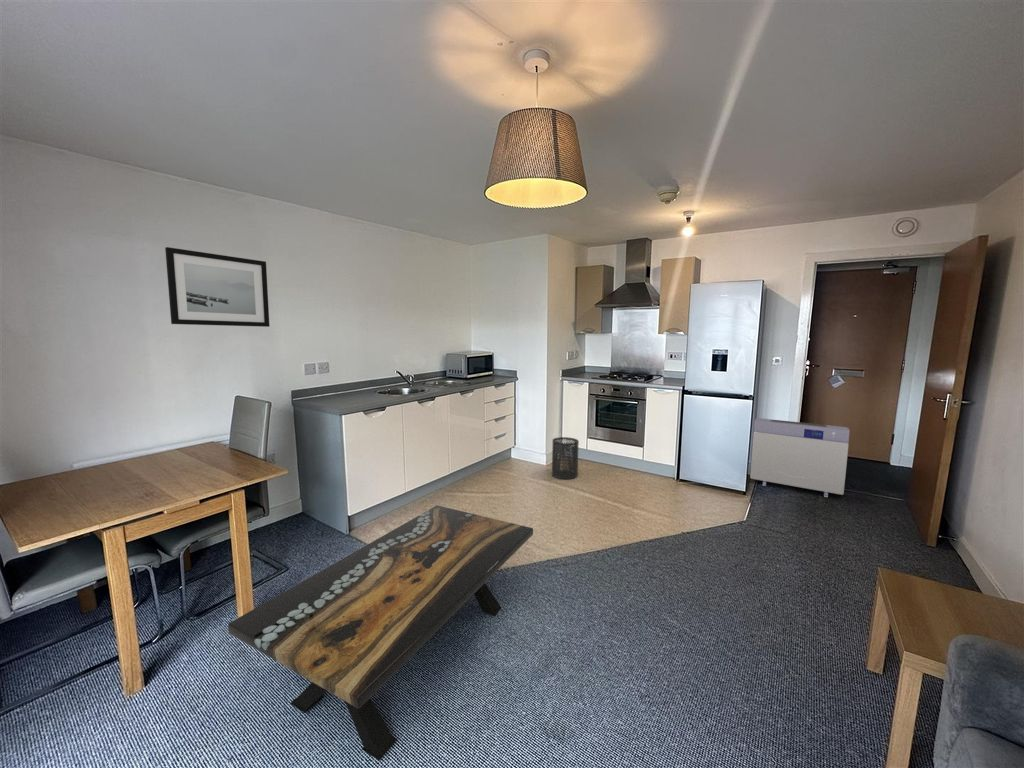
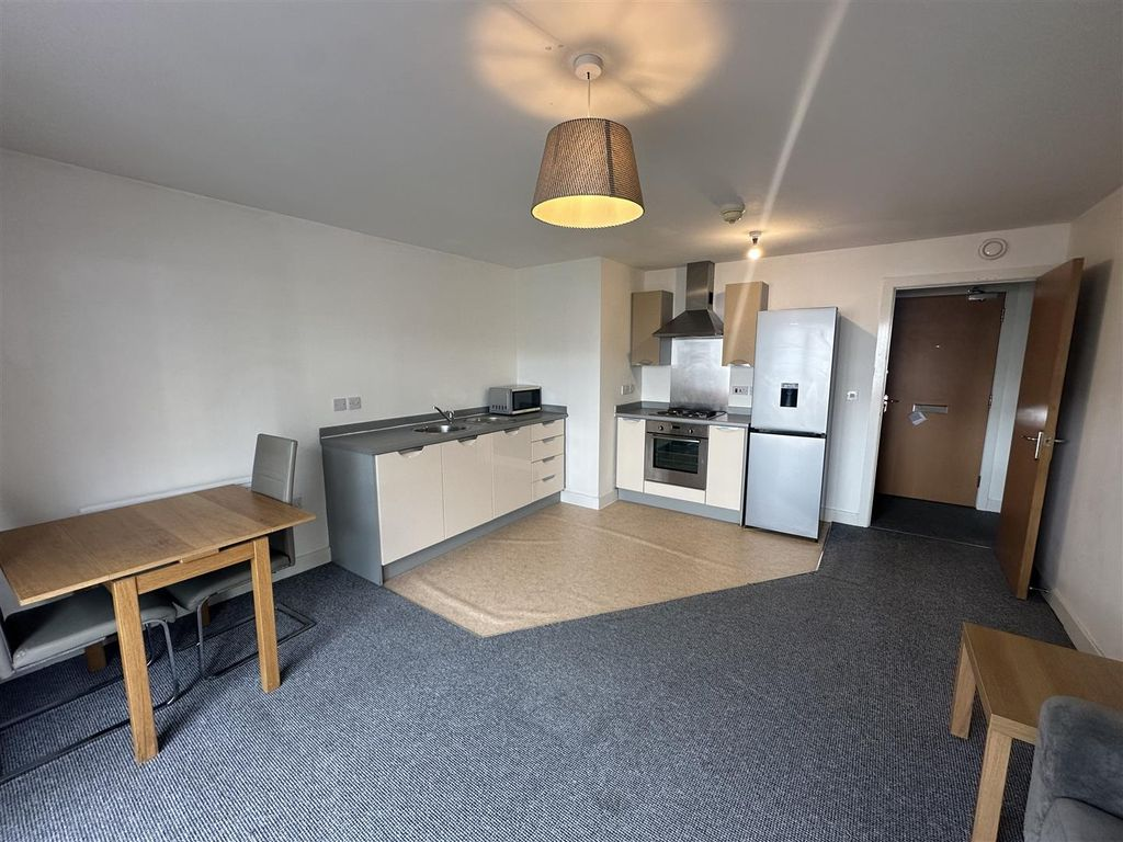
- wall art (221, 290)
- air purifier (797, 455)
- trash can (565, 457)
- coffee table (412, 608)
